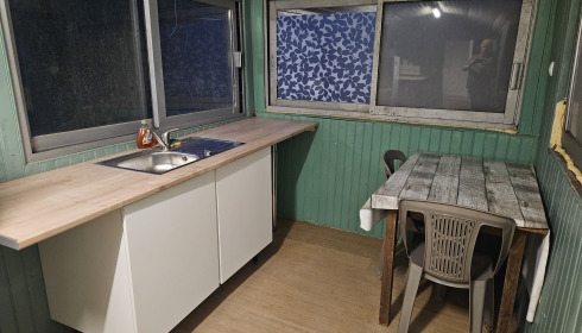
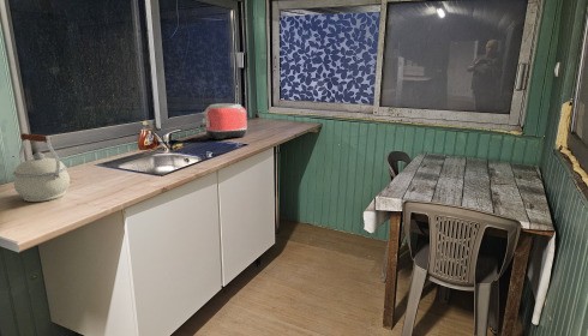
+ kettle (37, 164)
+ toaster (223, 120)
